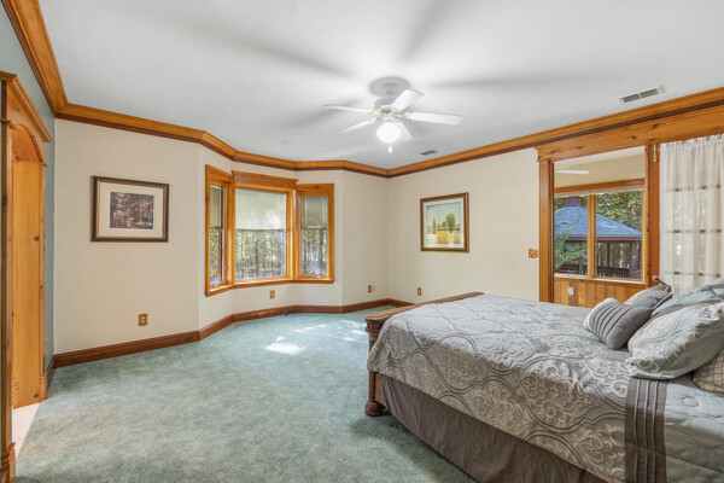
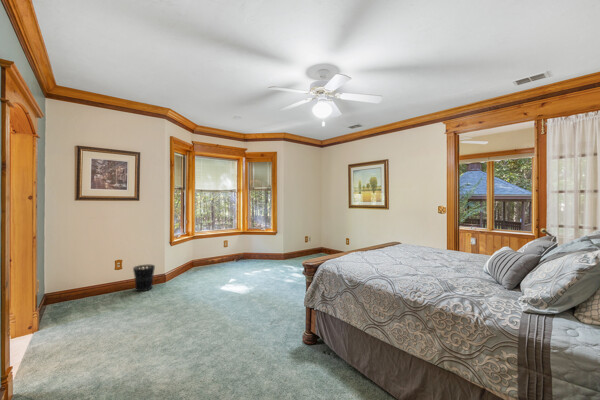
+ wastebasket (144, 277)
